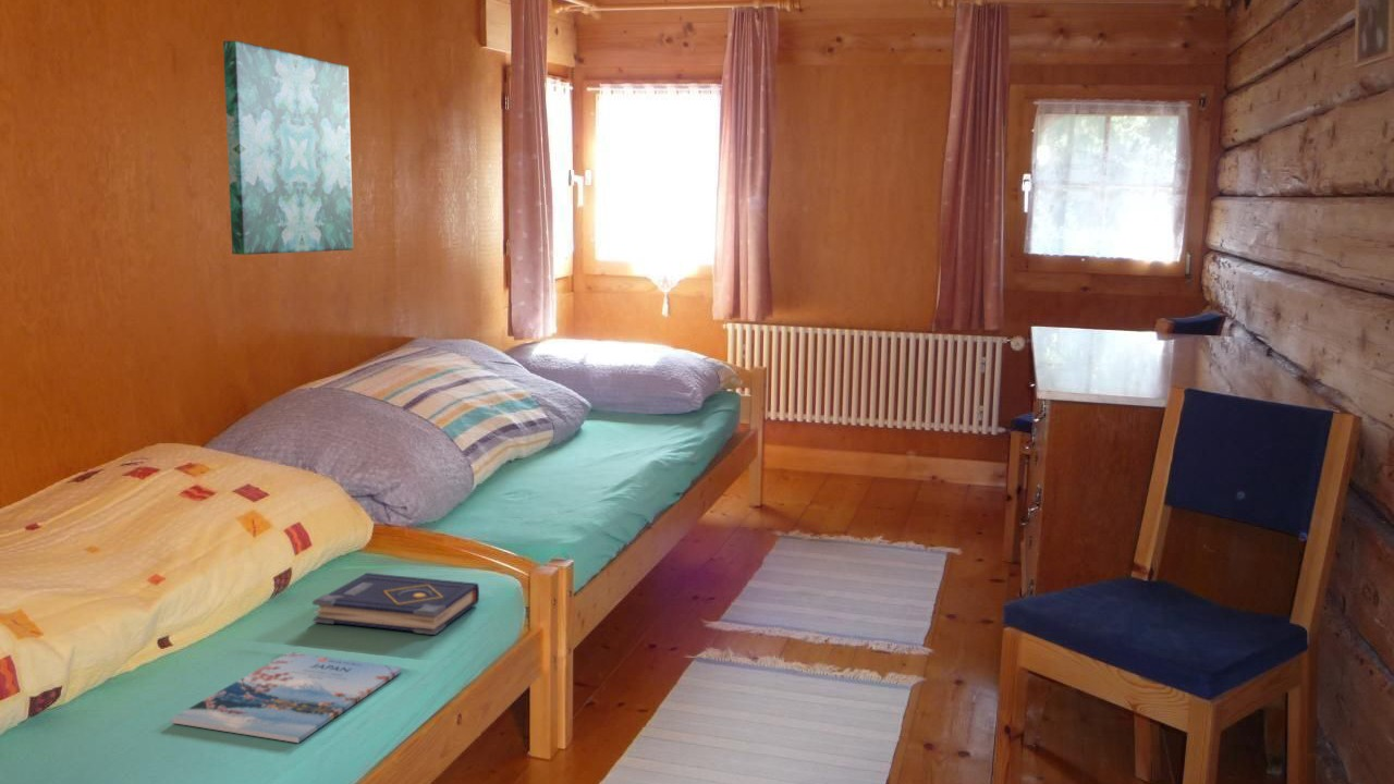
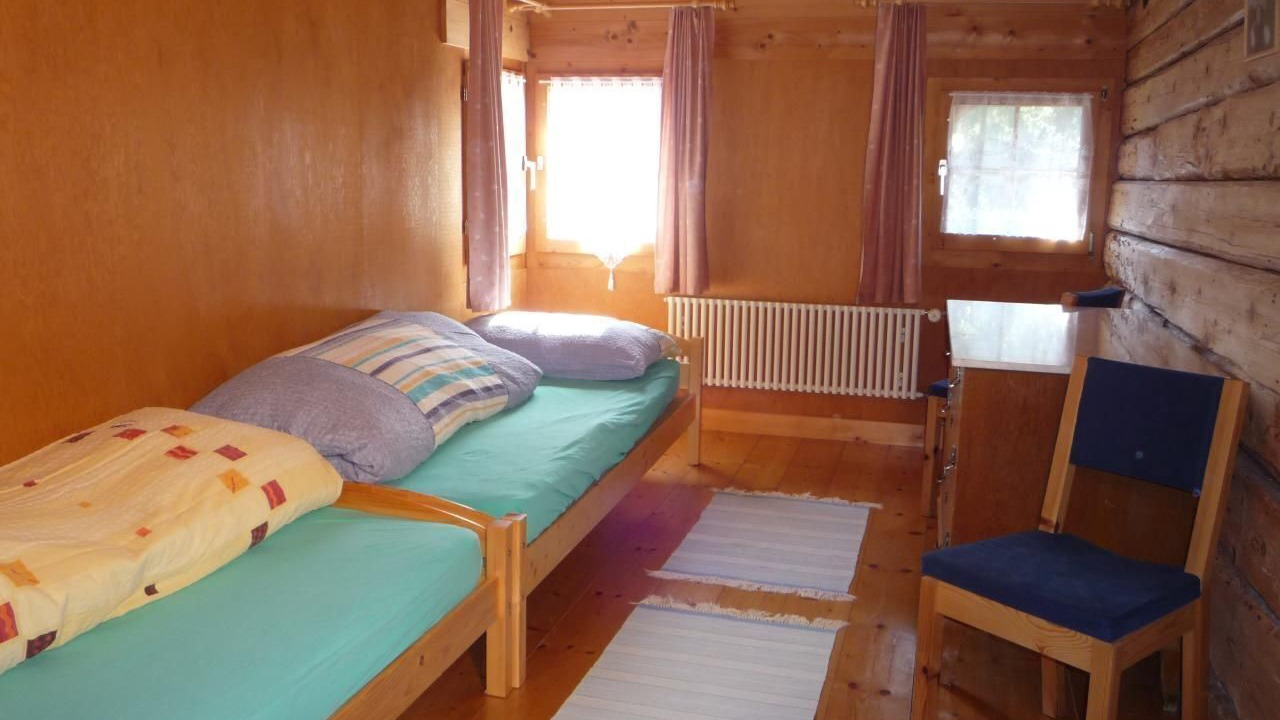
- book (399, 601)
- magazine (293, 693)
- wall art (293, 154)
